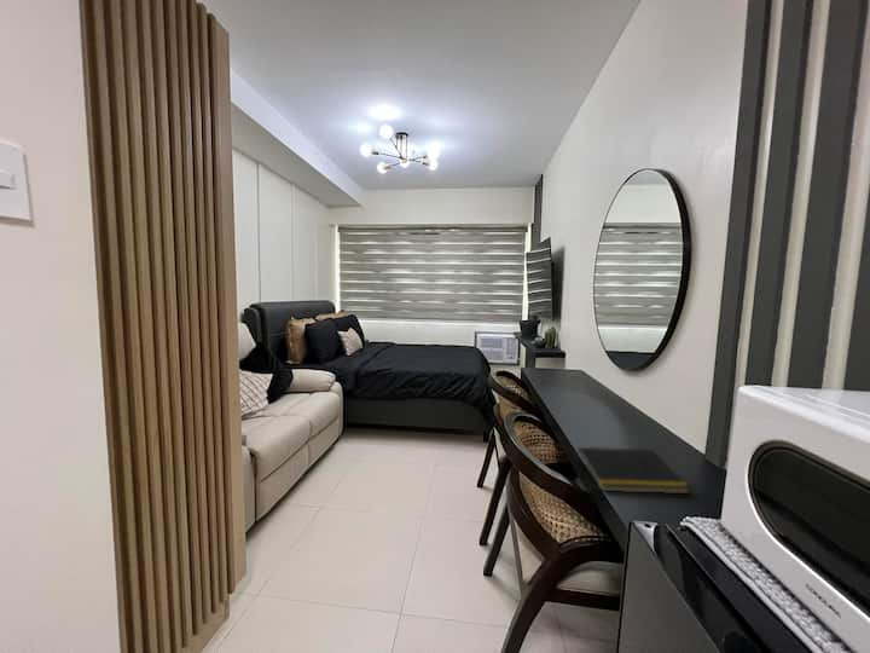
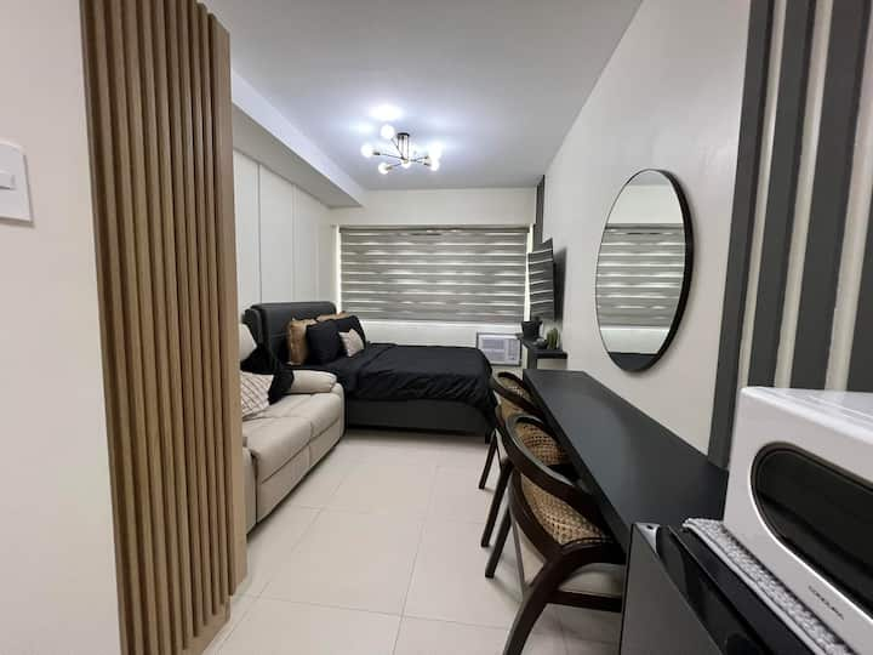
- notepad (630, 468)
